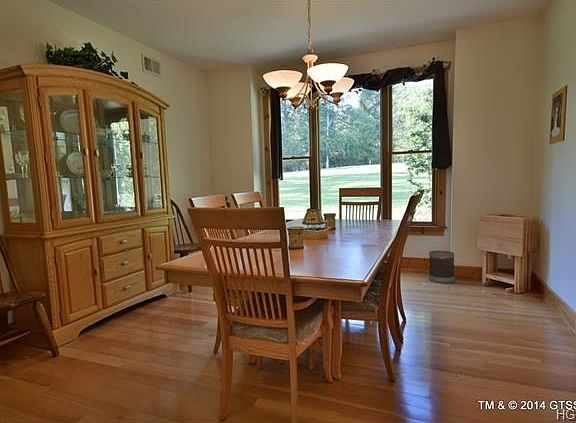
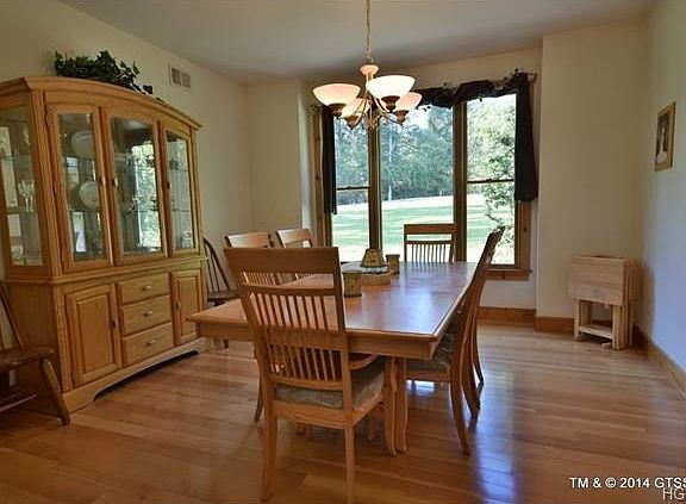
- wastebasket (441, 266)
